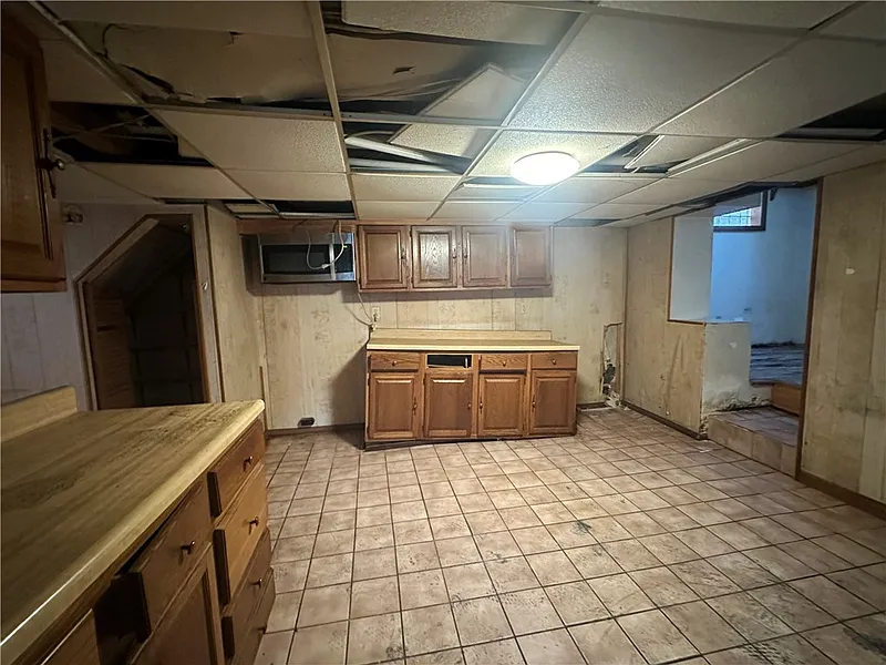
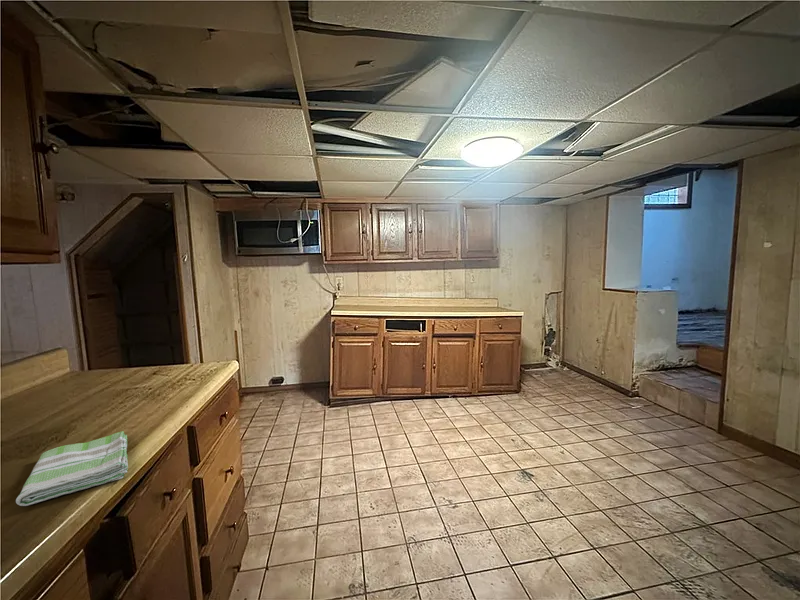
+ dish towel (80, 461)
